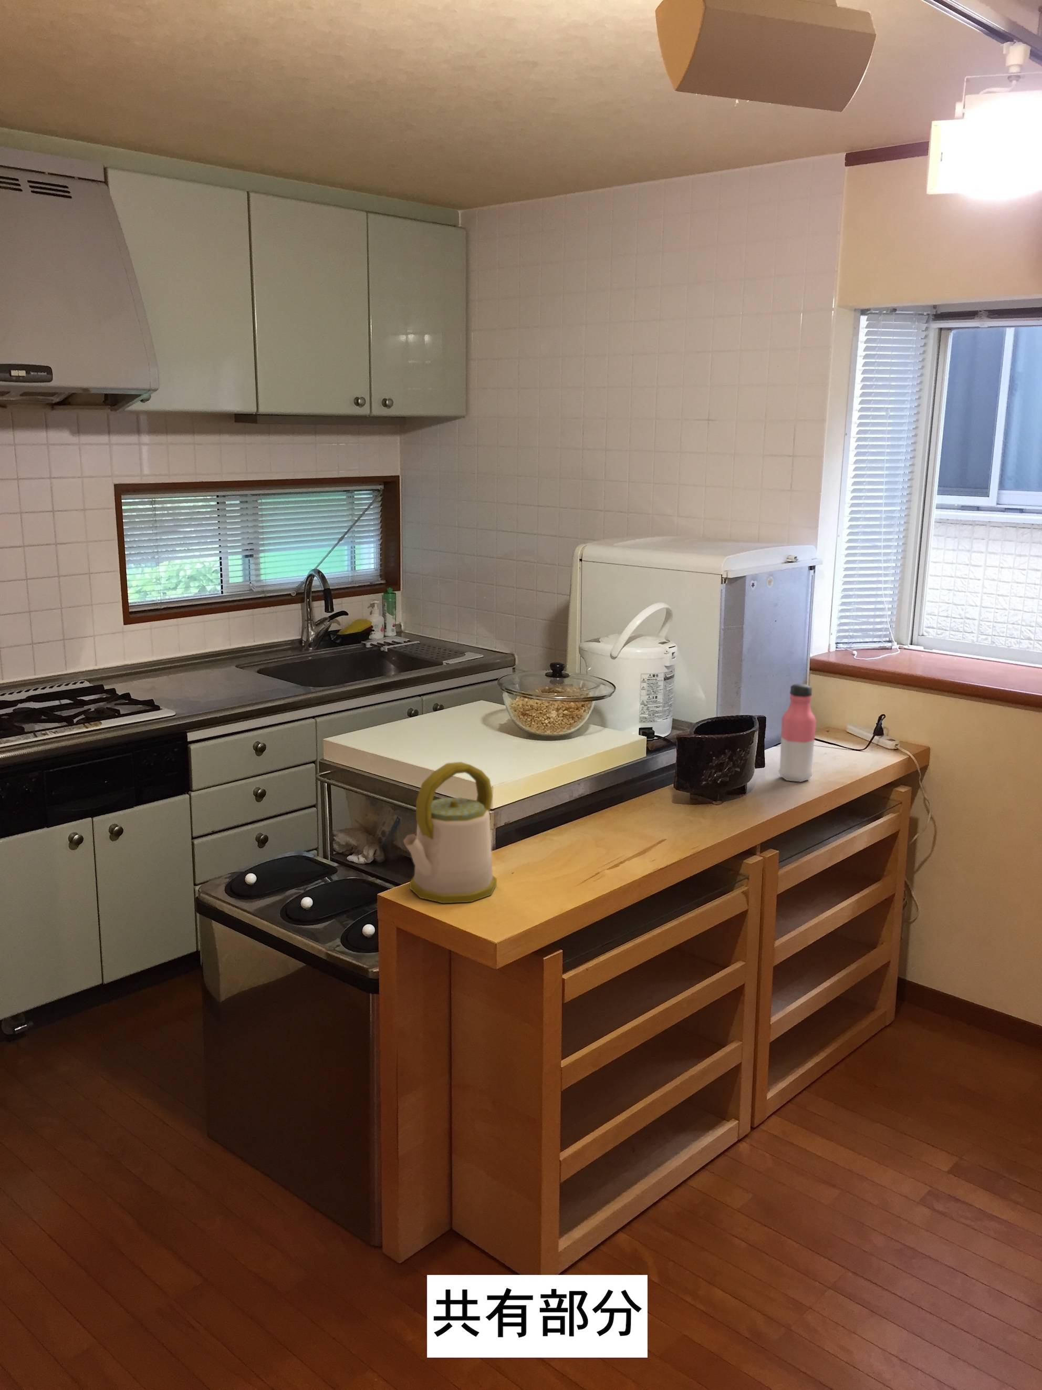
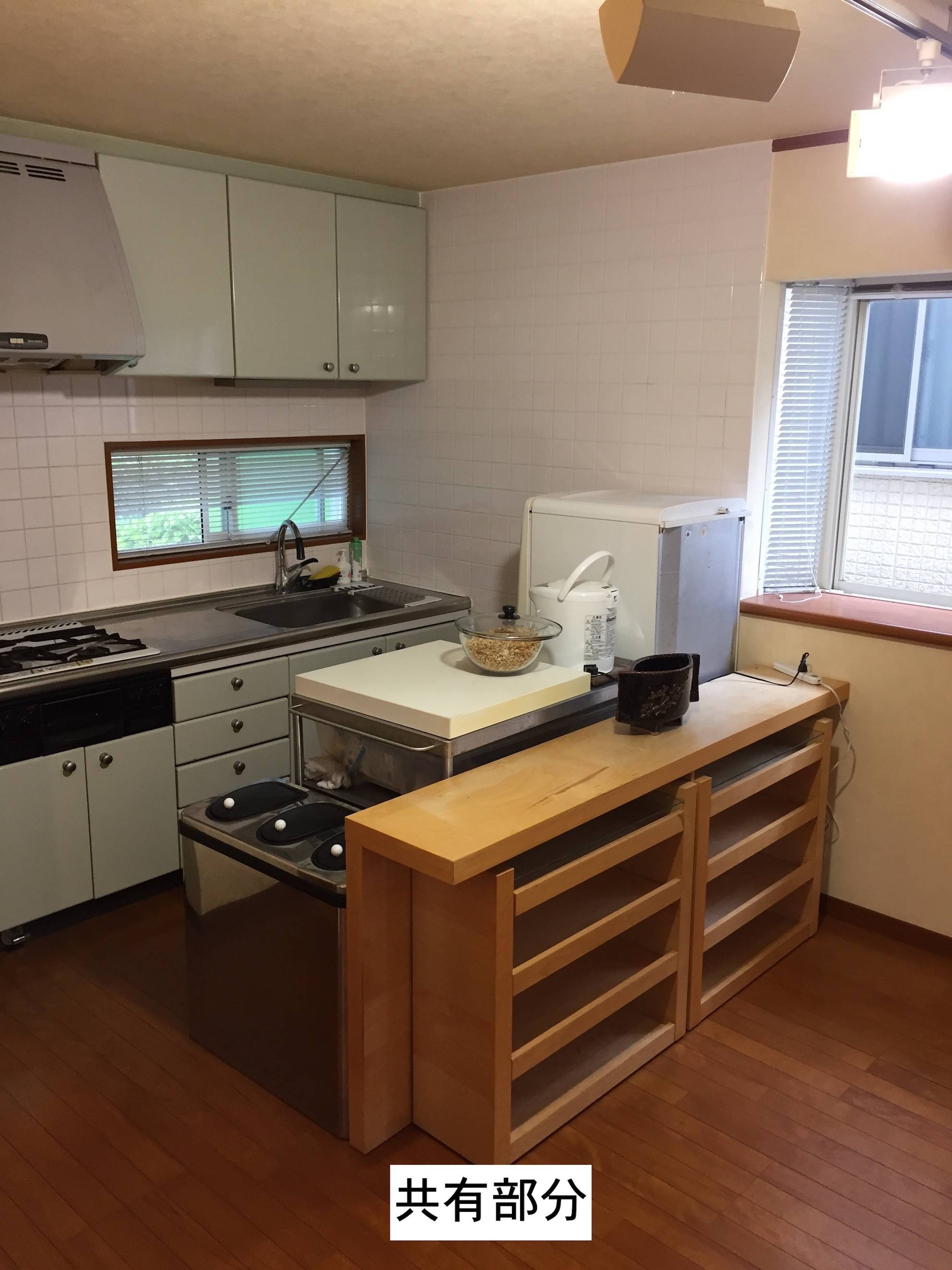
- kettle (447, 827)
- water bottle (798, 732)
